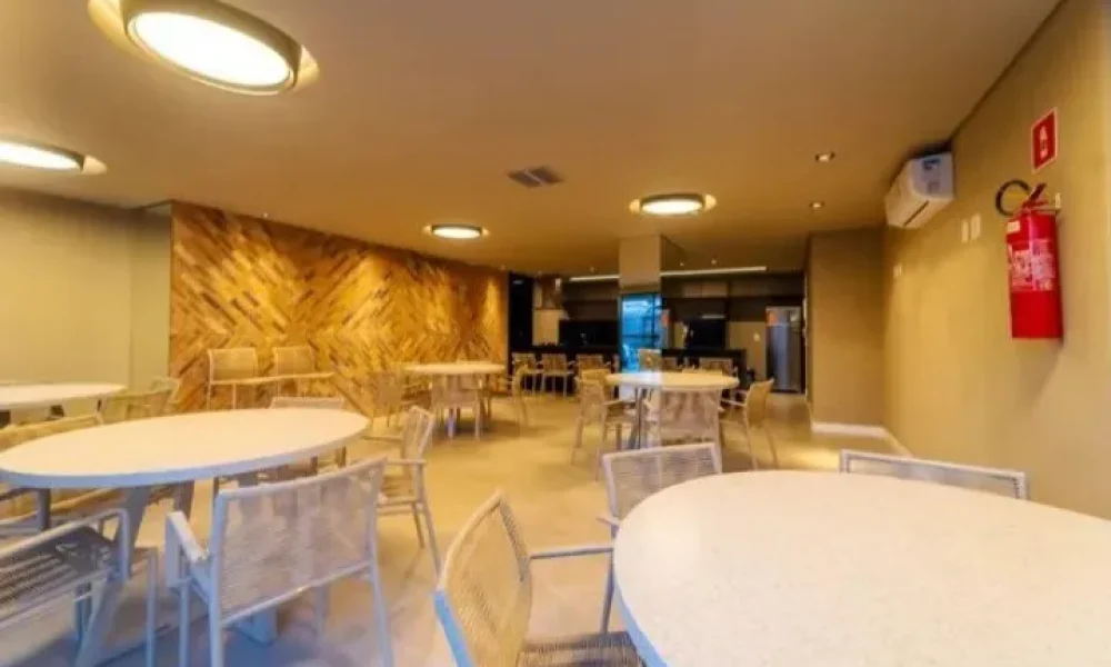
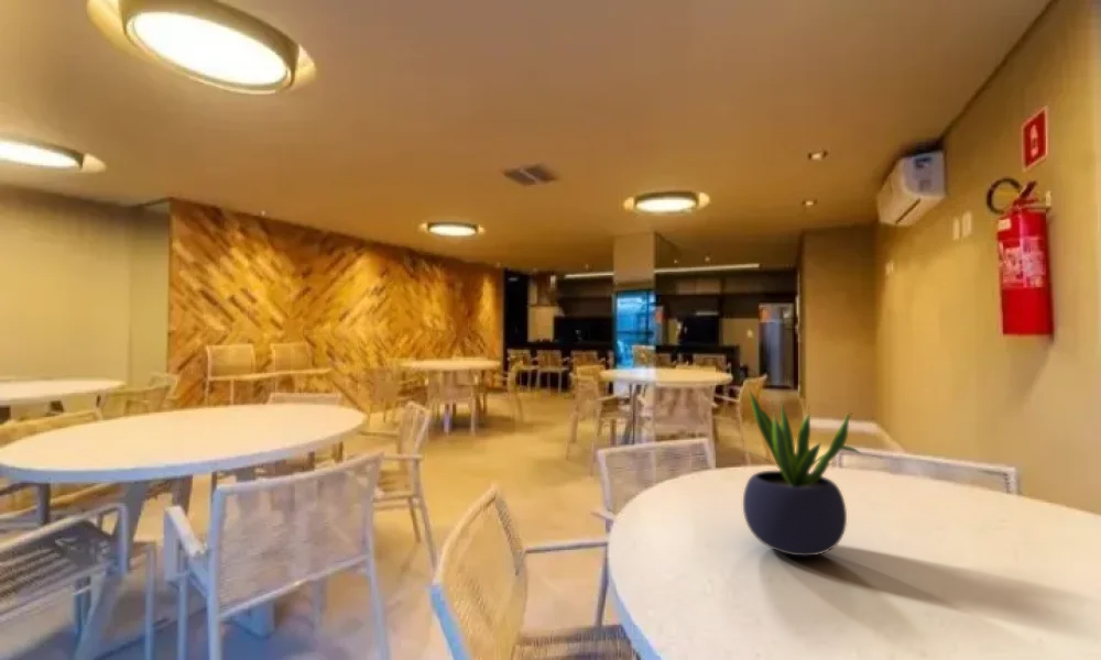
+ potted plant (796, 469)
